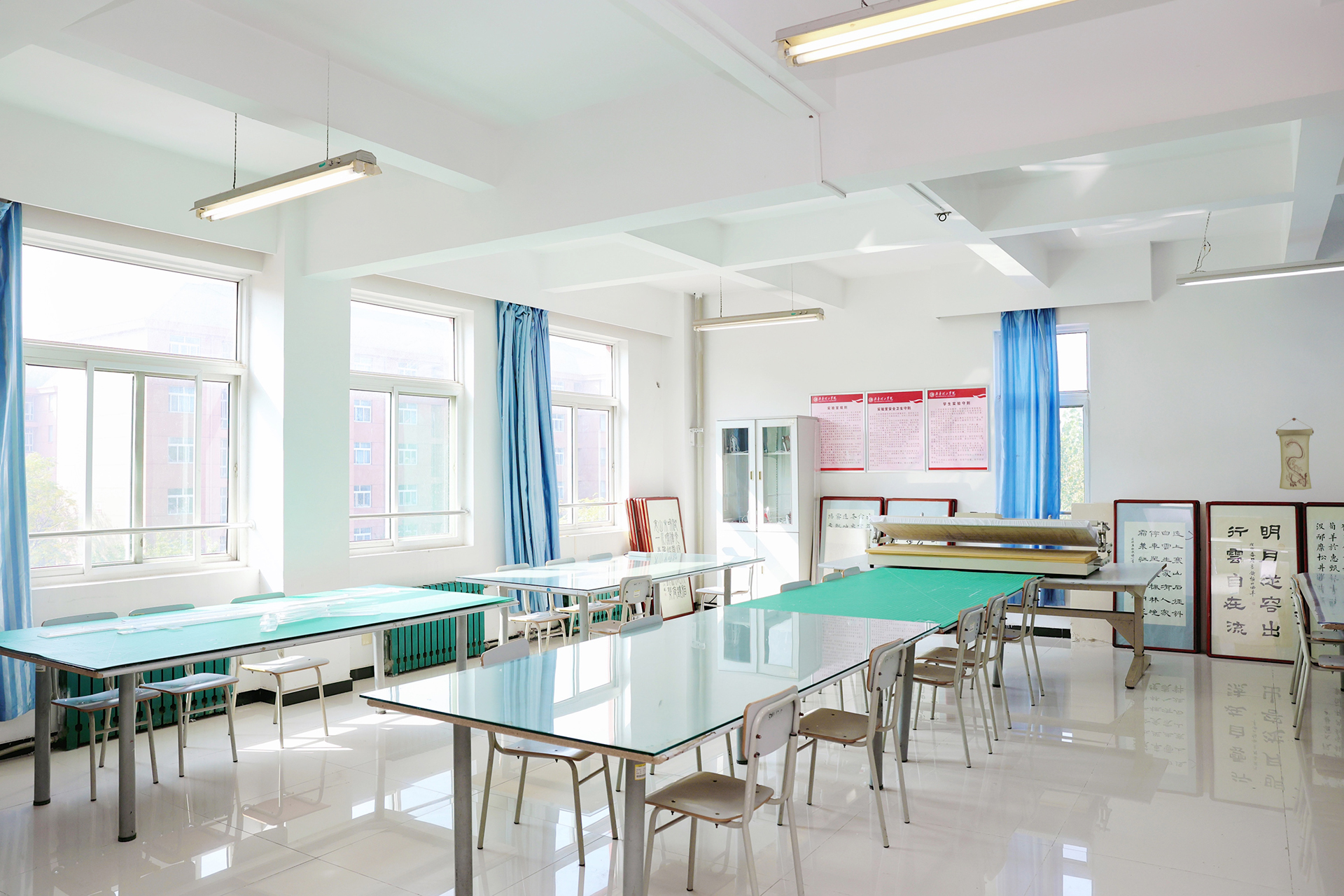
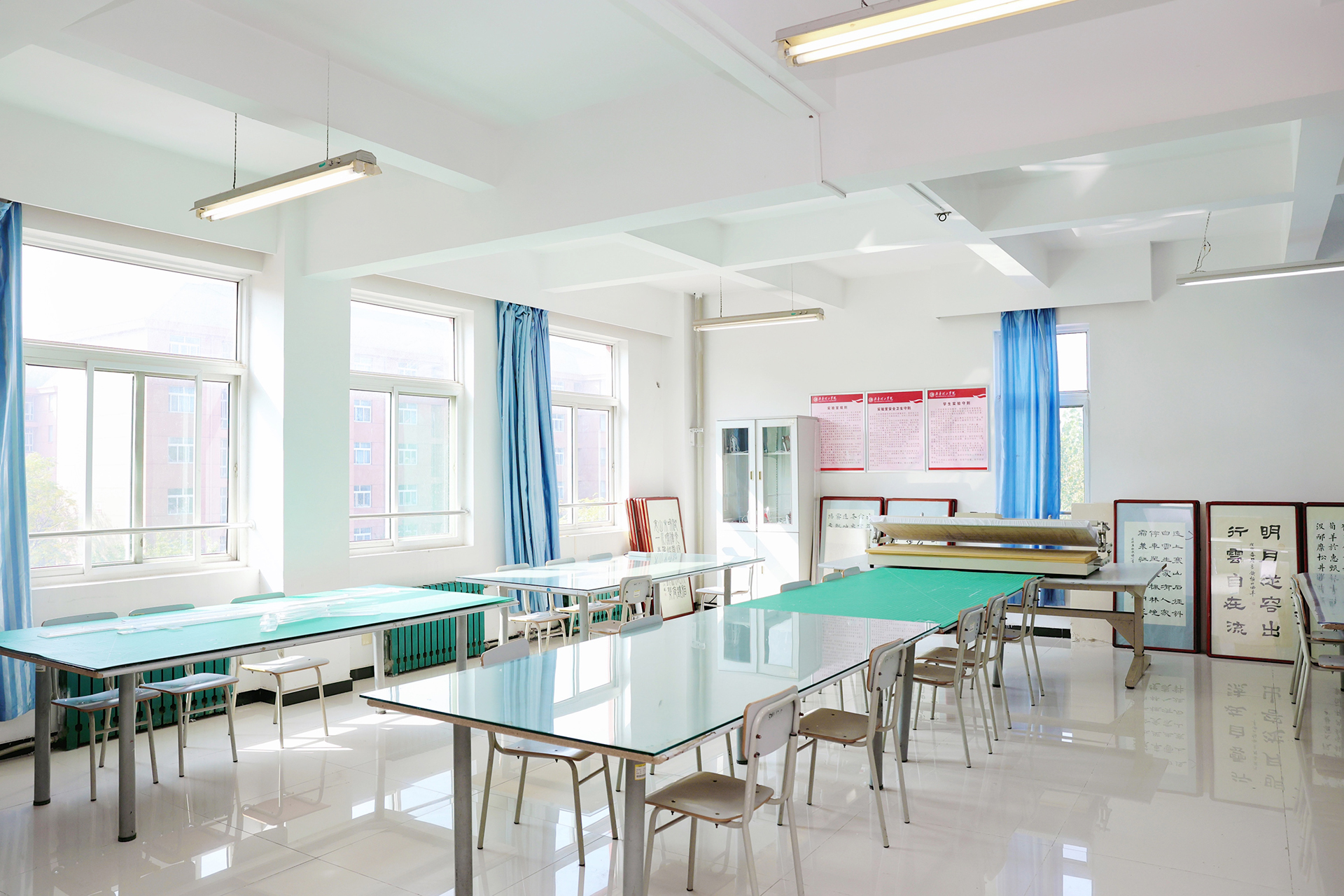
- wall scroll (1294, 454)
